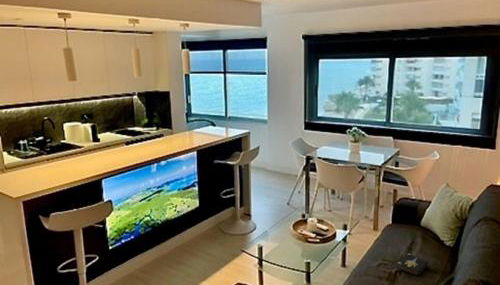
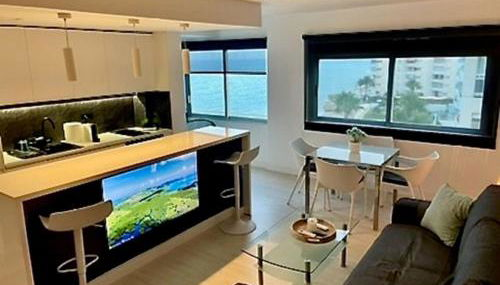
- hardback book (412, 264)
